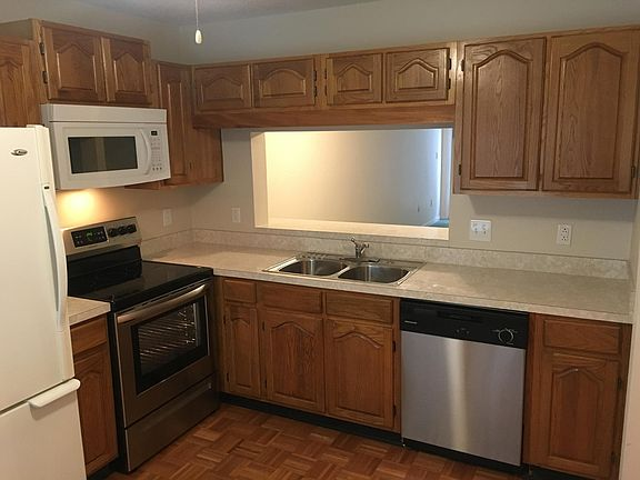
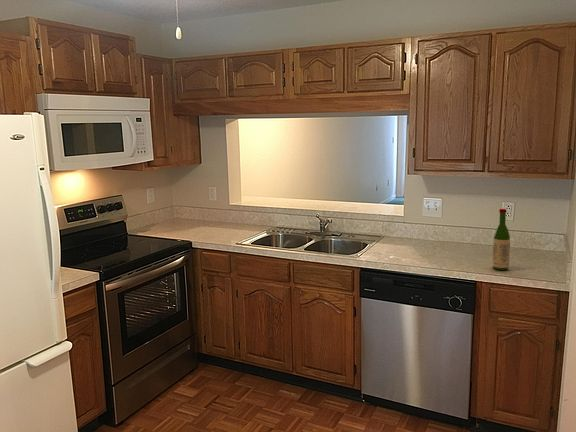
+ wine bottle (501, 239)
